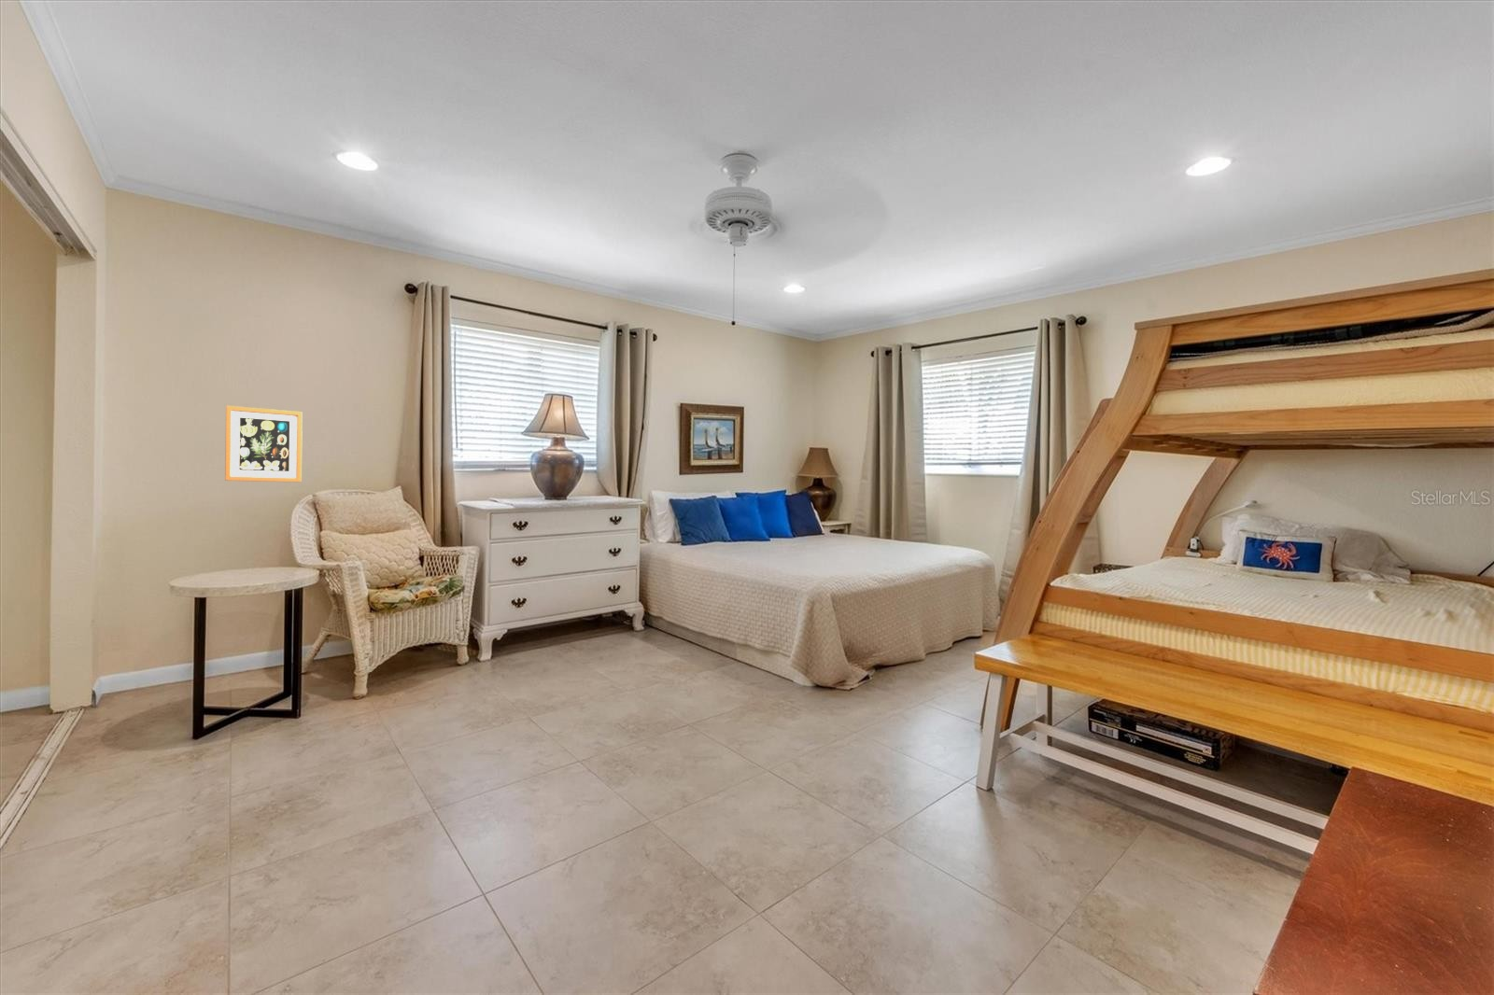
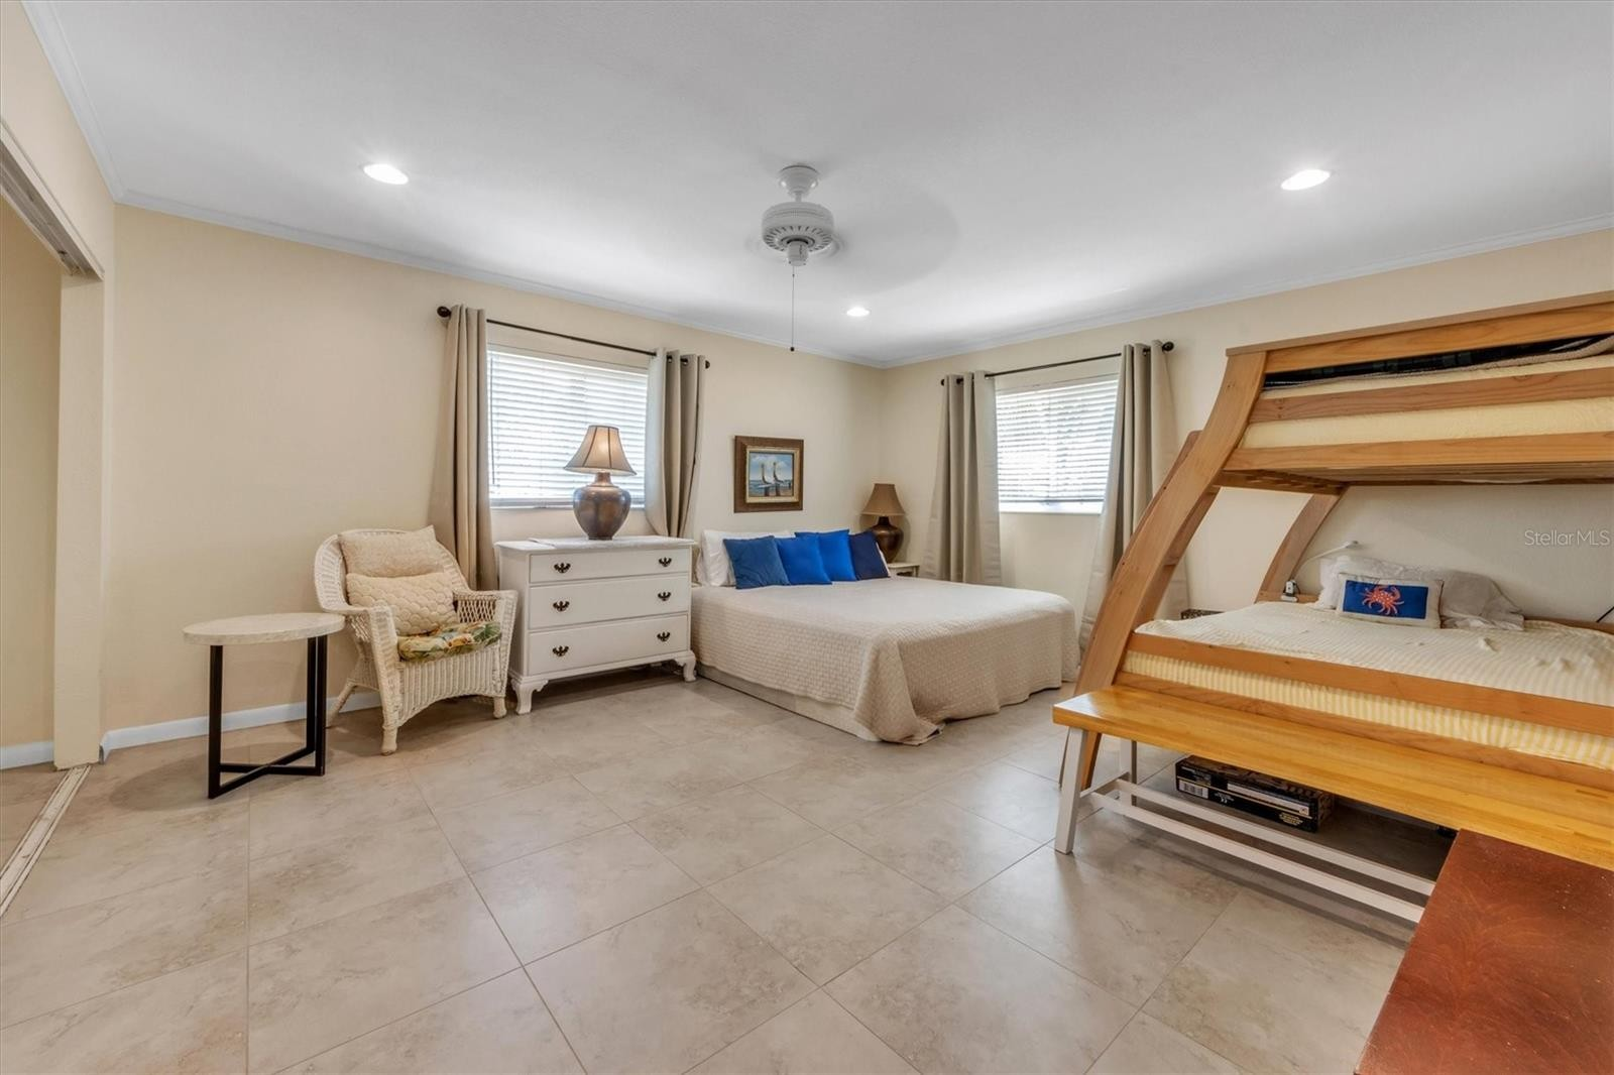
- wall art (264, 444)
